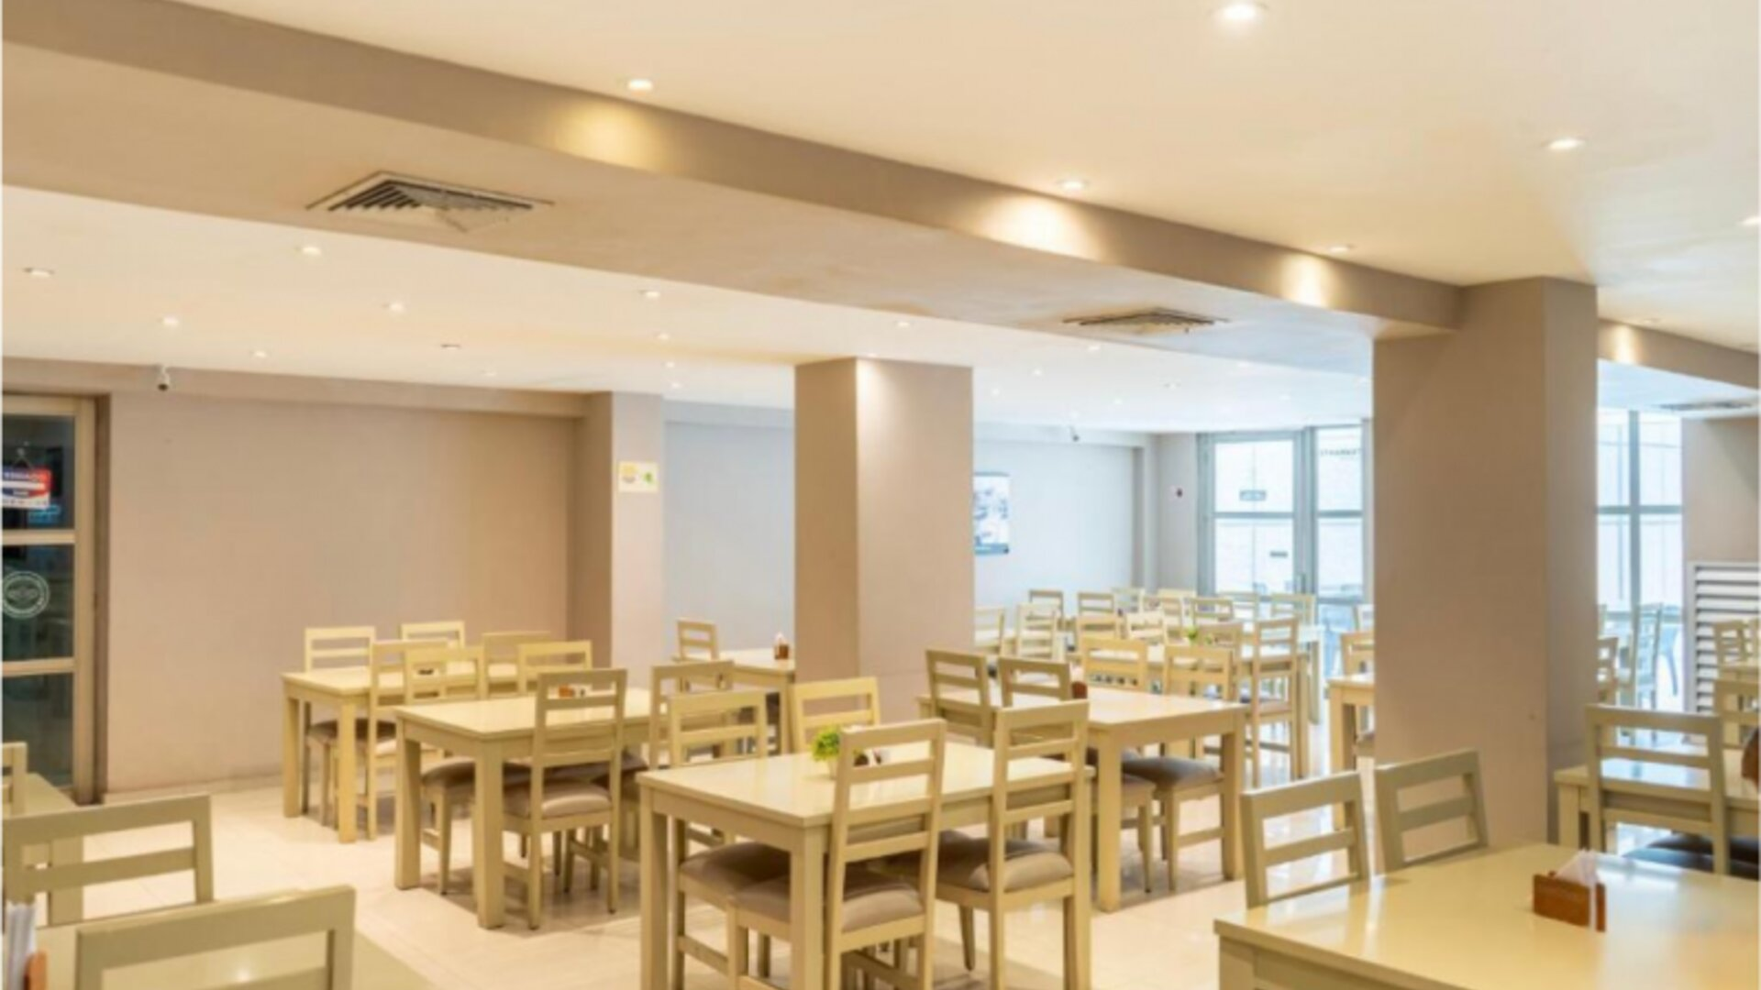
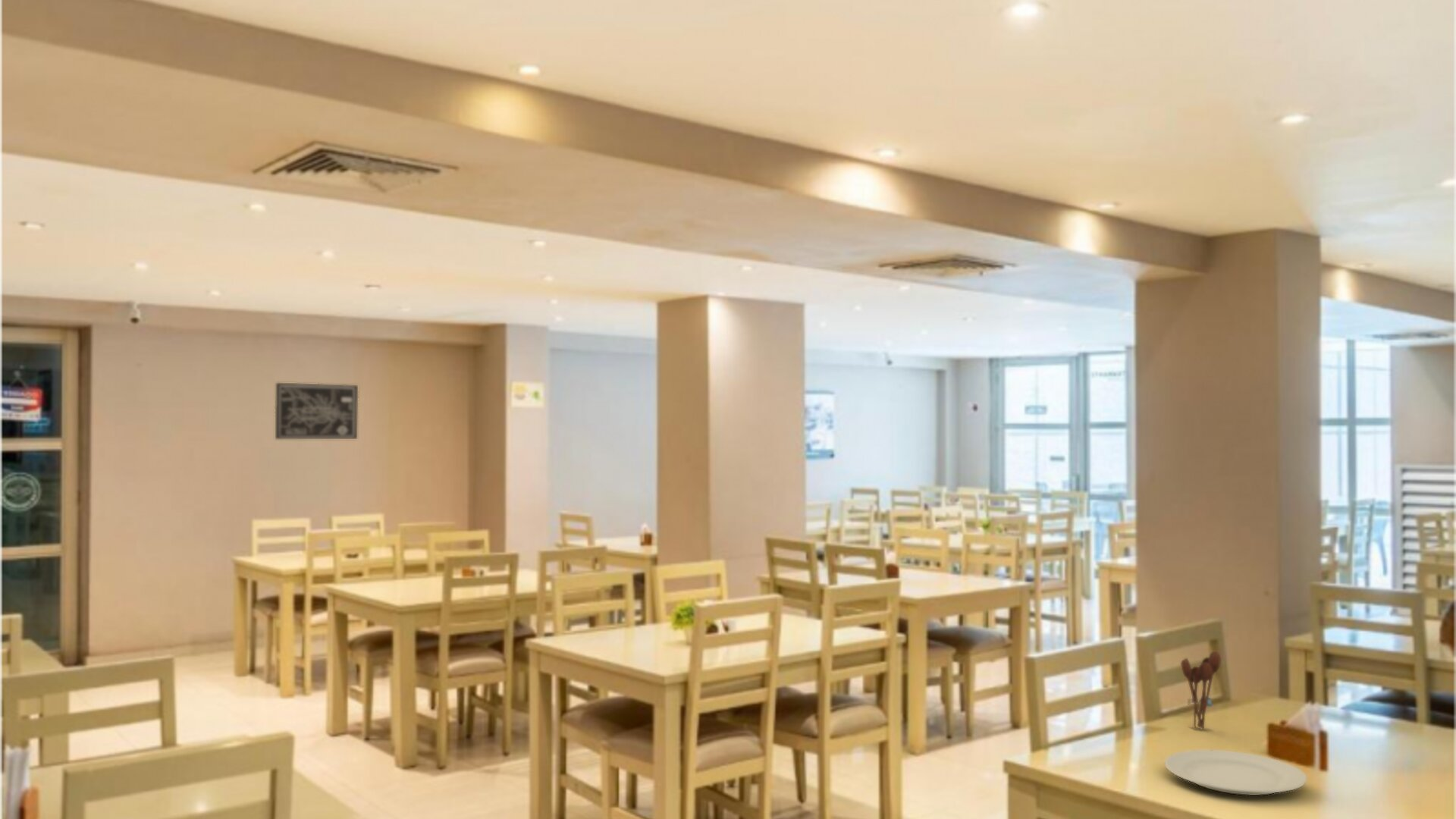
+ chinaware (1234, 775)
+ utensil holder (1203, 689)
+ wall art (317, 411)
